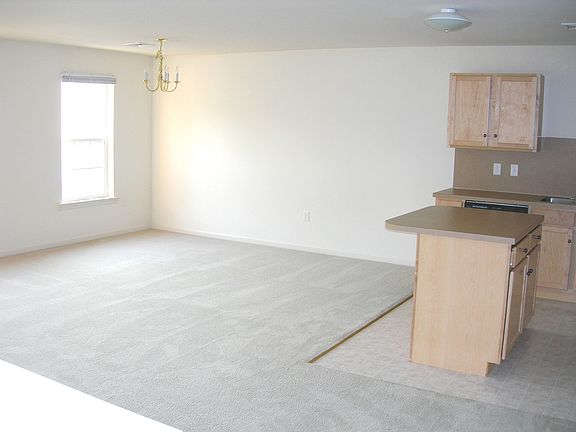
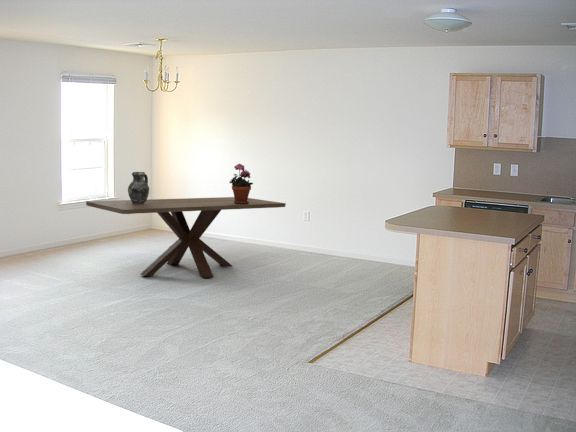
+ dining table (189, 236)
+ potted plant (241, 183)
+ ceramic jug (138, 187)
